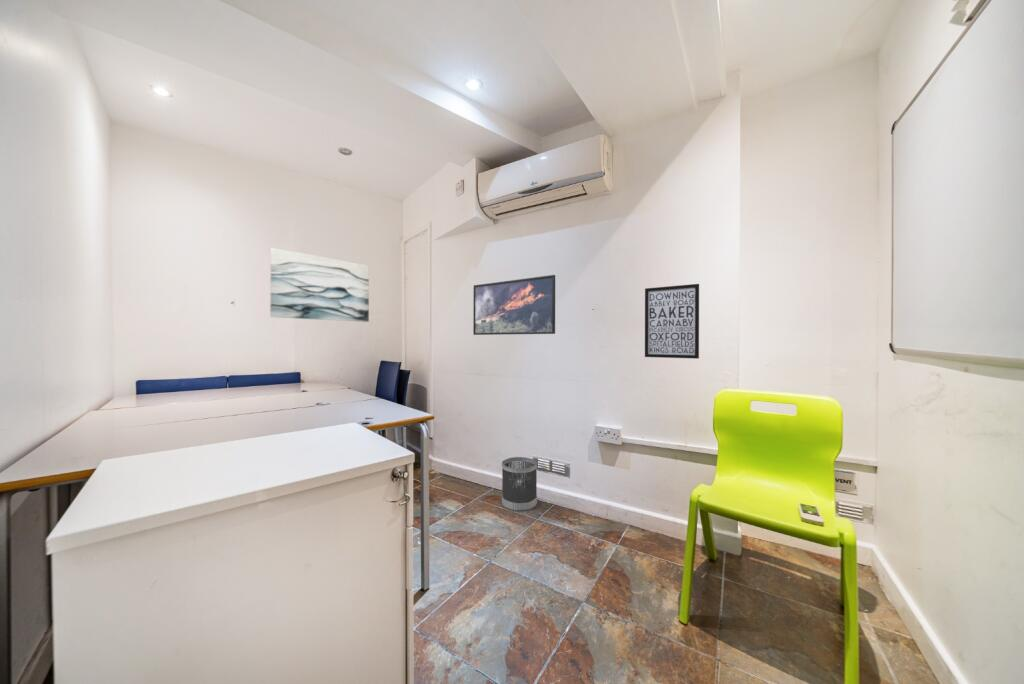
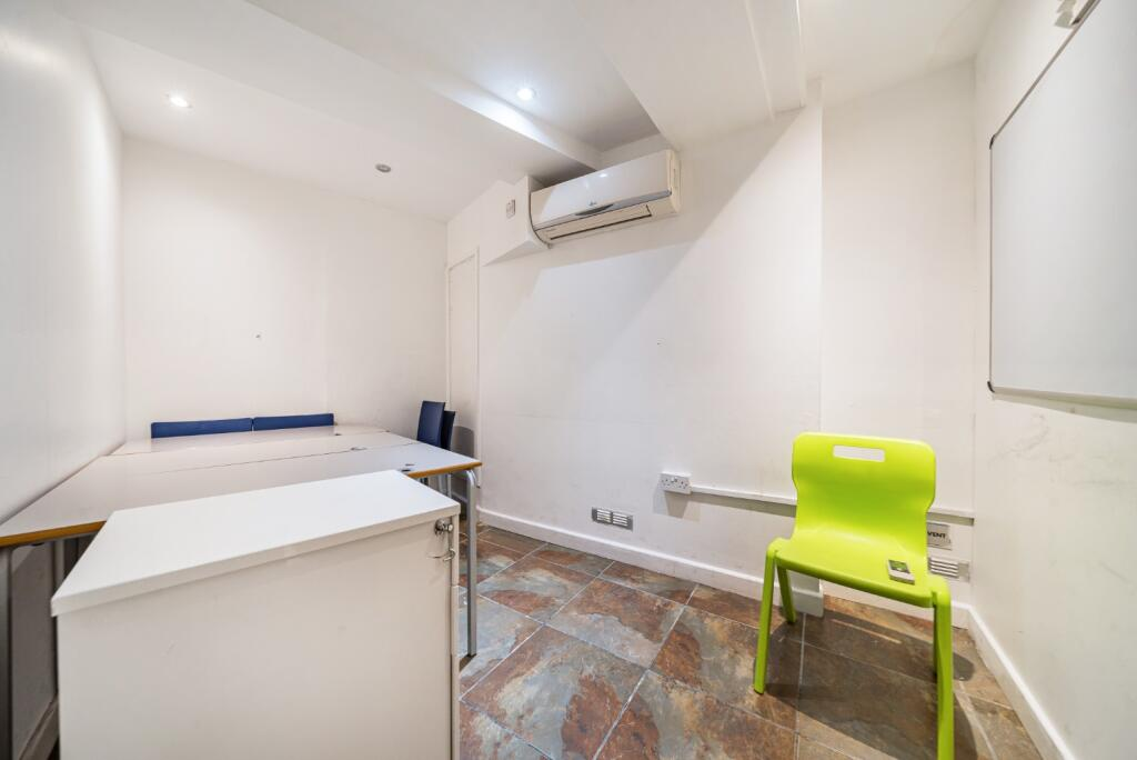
- wall art (670, 322)
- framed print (510, 307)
- wastebasket (519, 482)
- wall art (324, 288)
